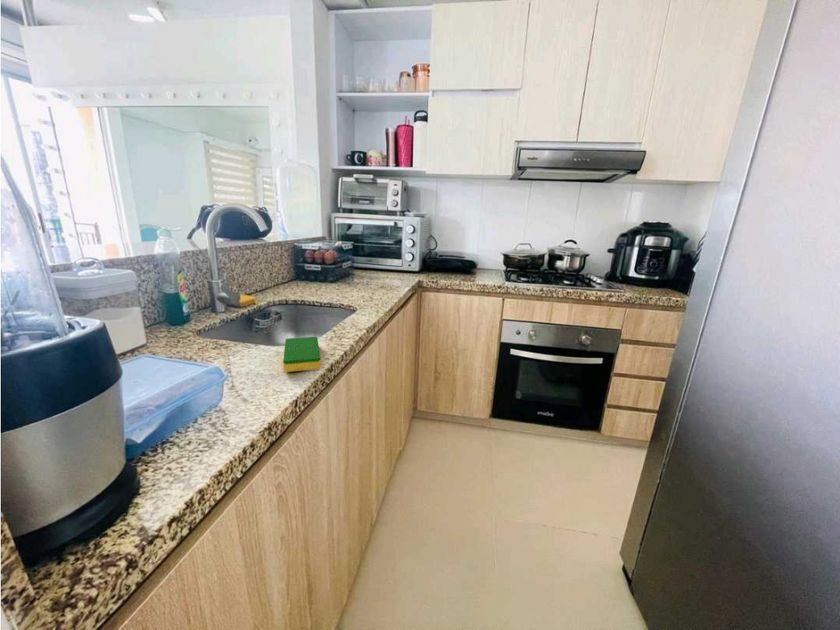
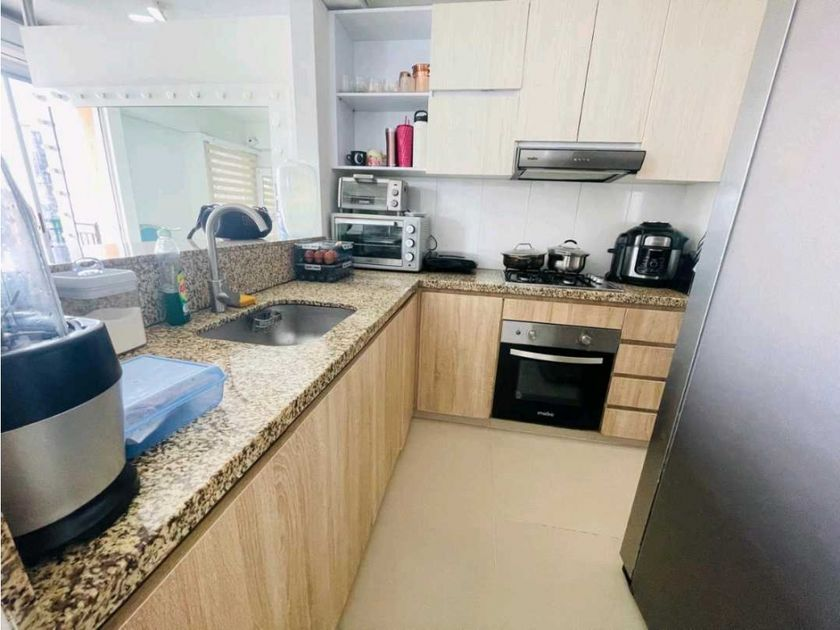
- dish sponge (302, 352)
